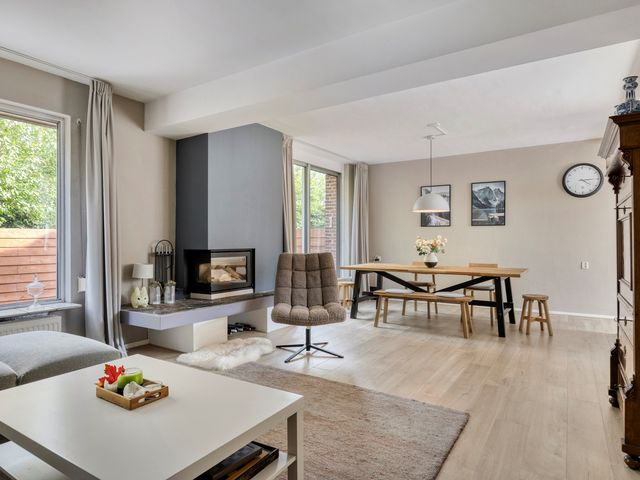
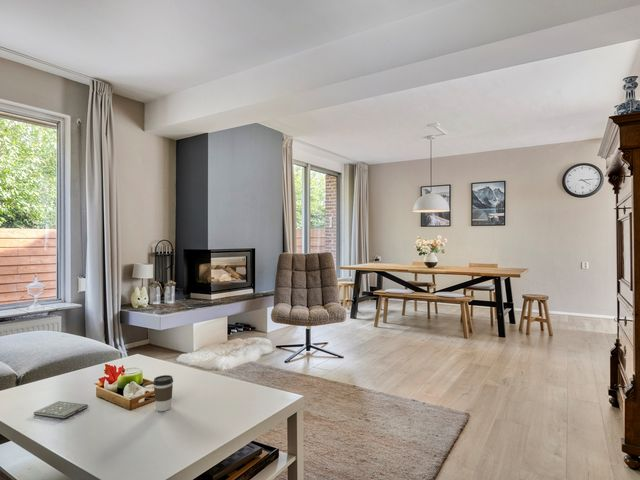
+ coffee cup (163, 393)
+ smartphone (61, 409)
